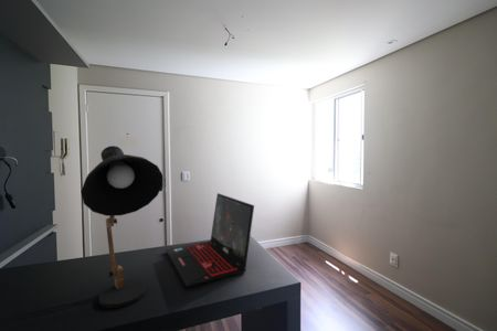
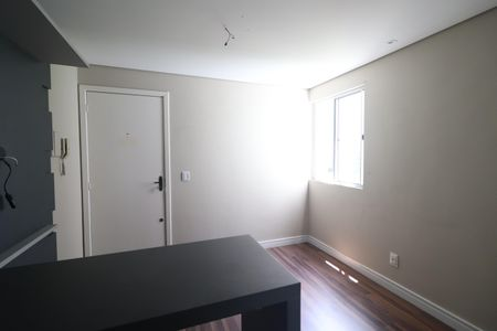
- desk lamp (116, 223)
- laptop (211, 234)
